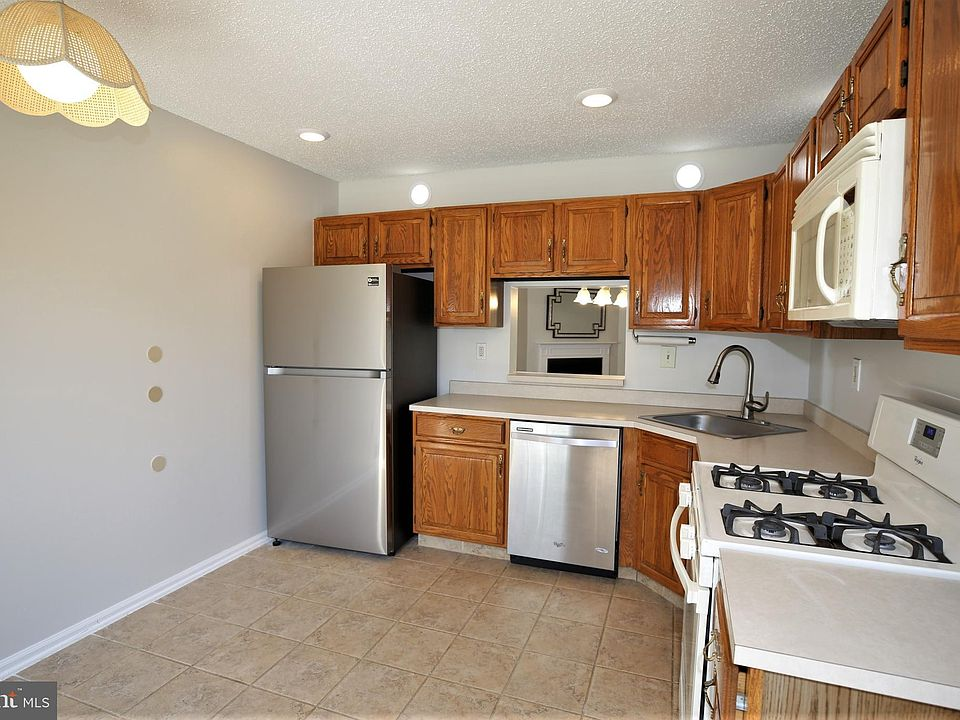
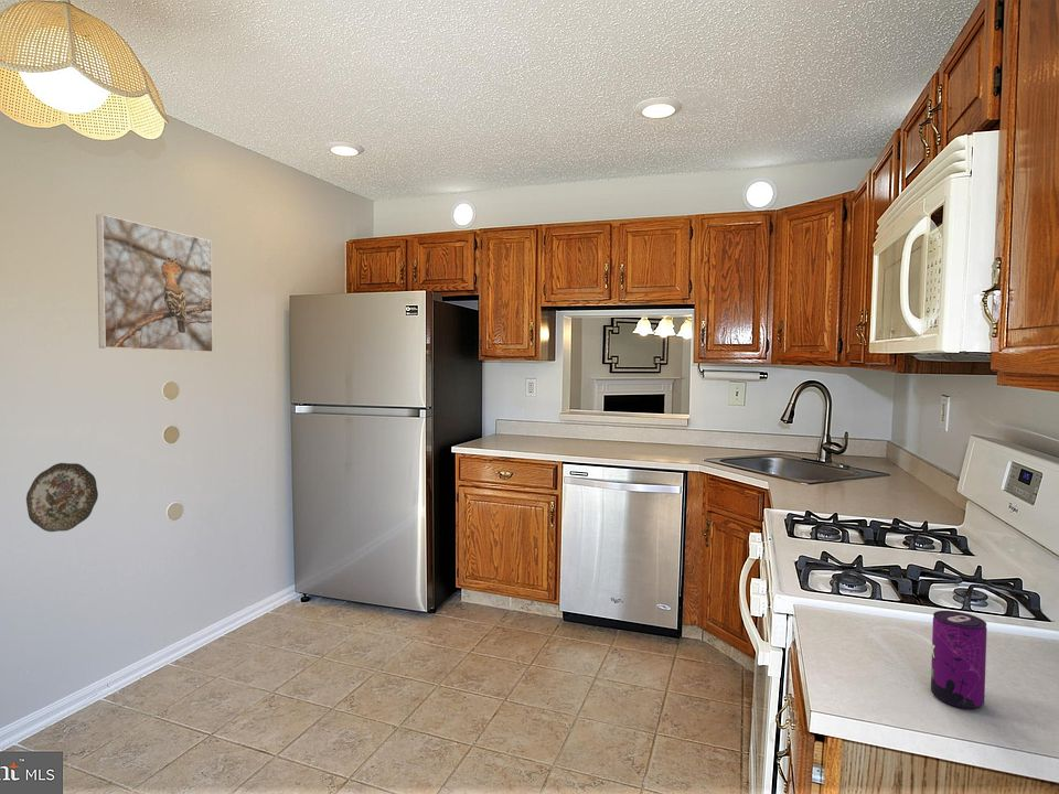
+ decorative plate (62, 496)
+ beverage can (958, 657)
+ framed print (160, 289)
